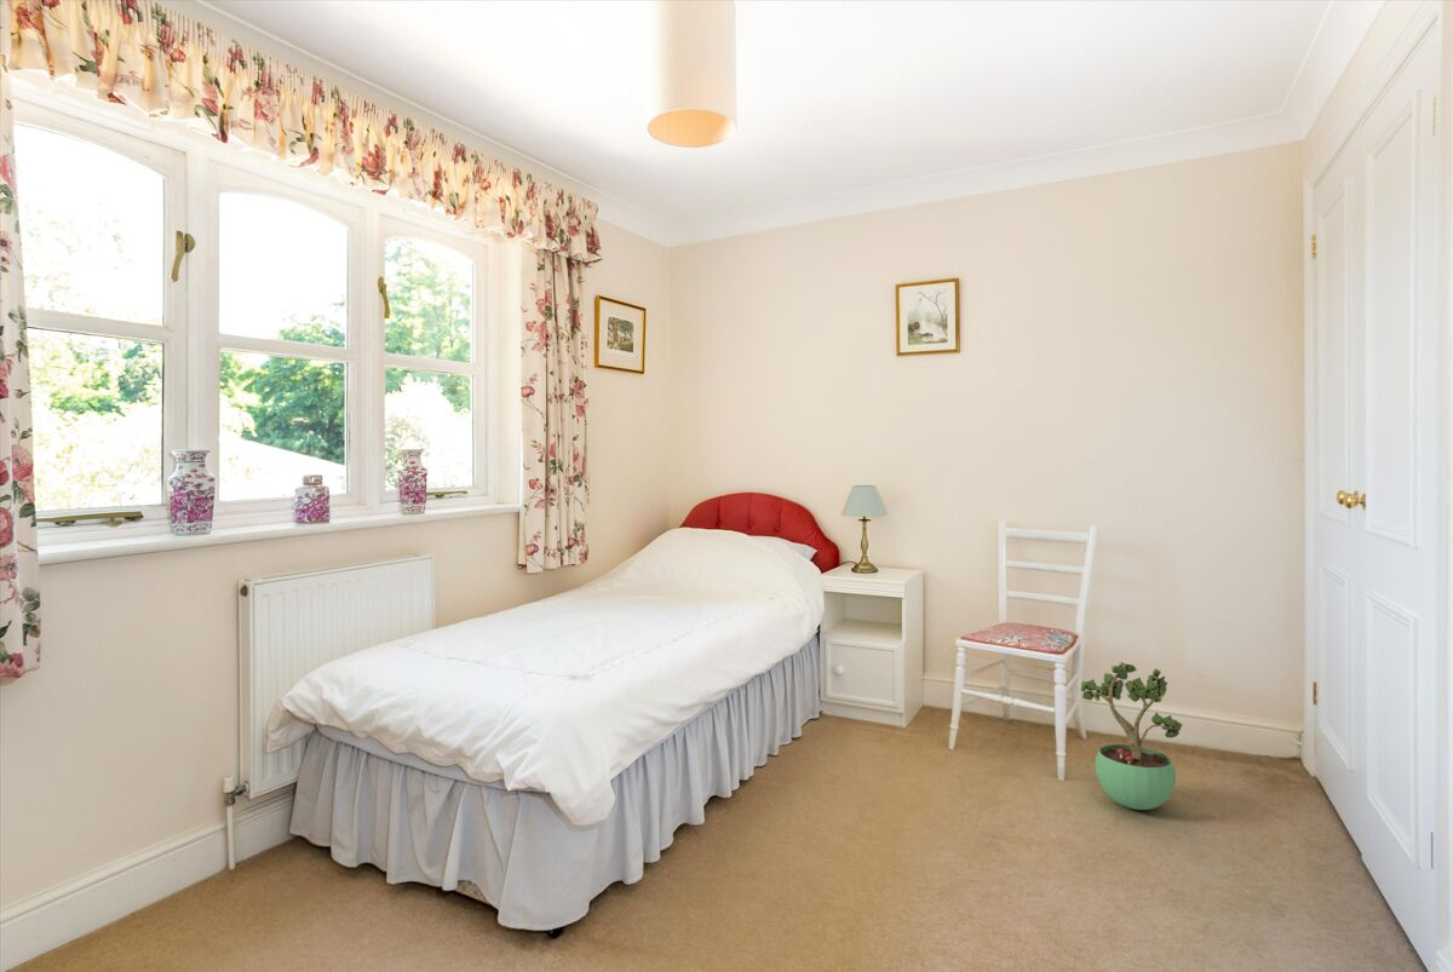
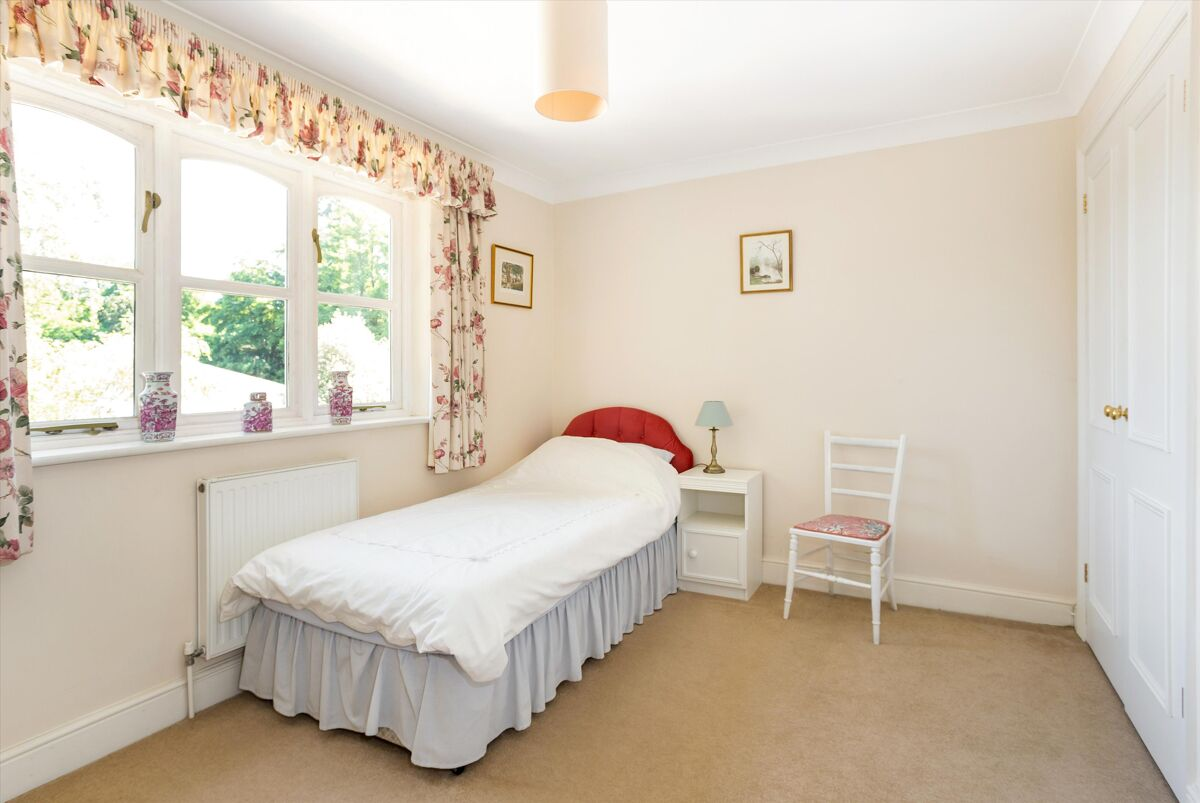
- potted plant (1130, 736)
